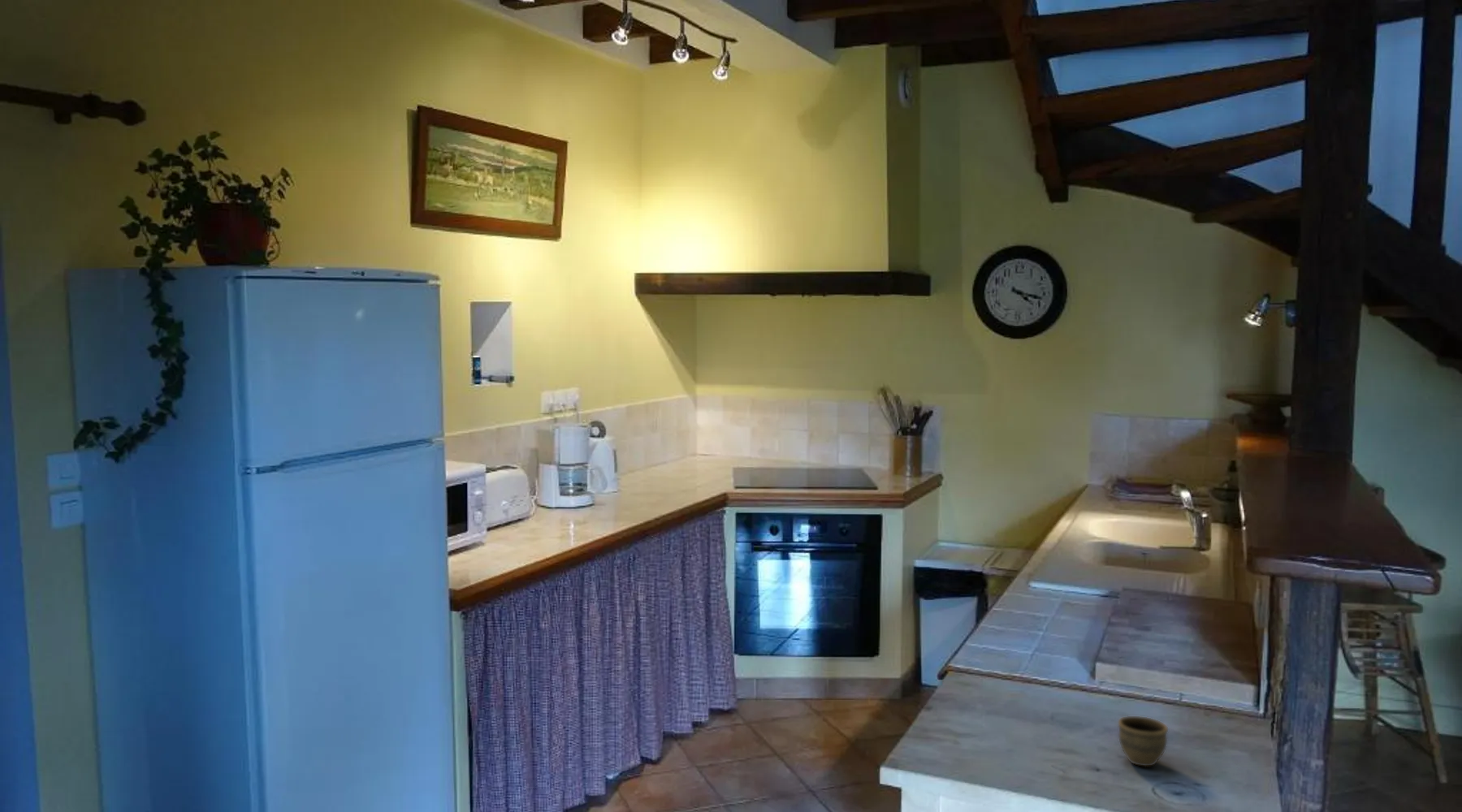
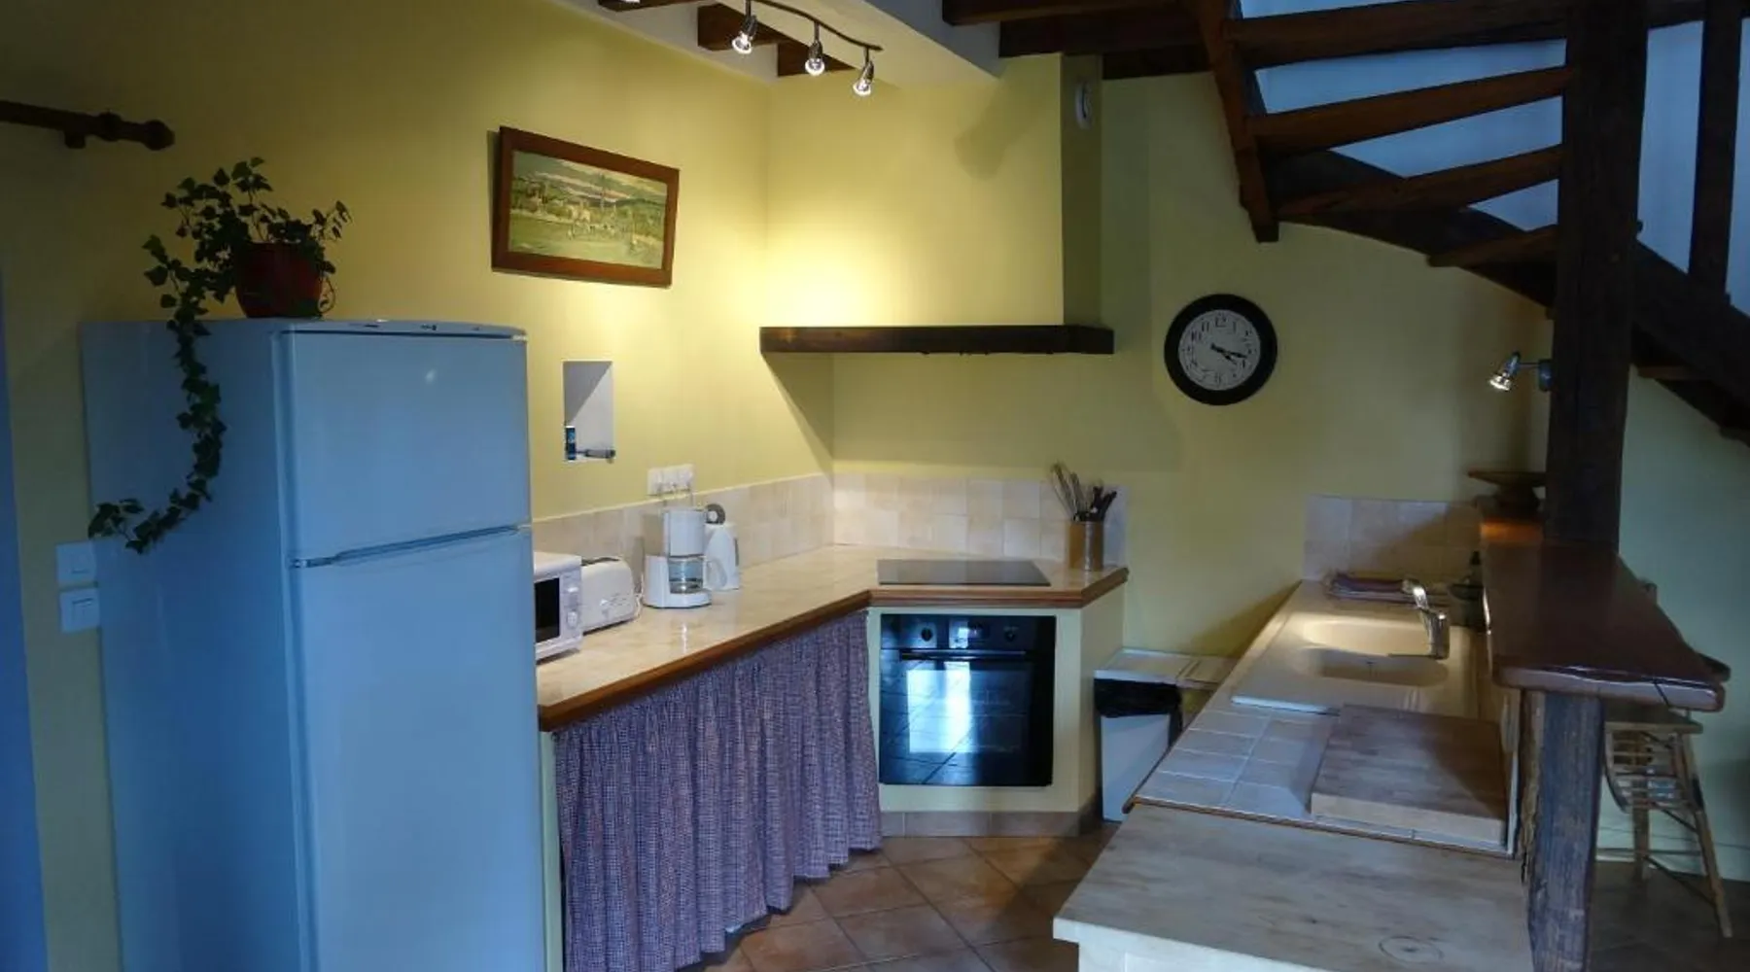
- cup (1140, 739)
